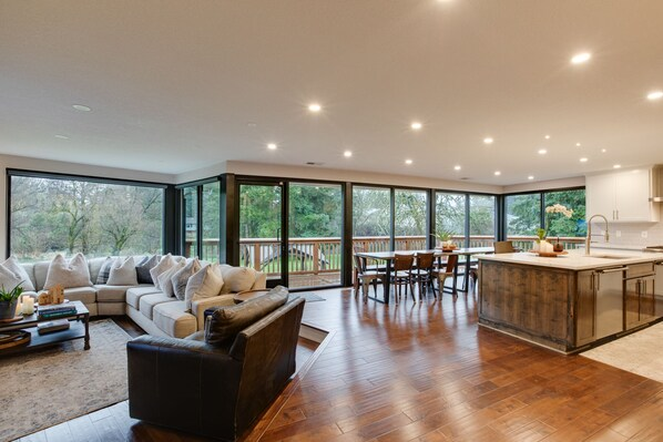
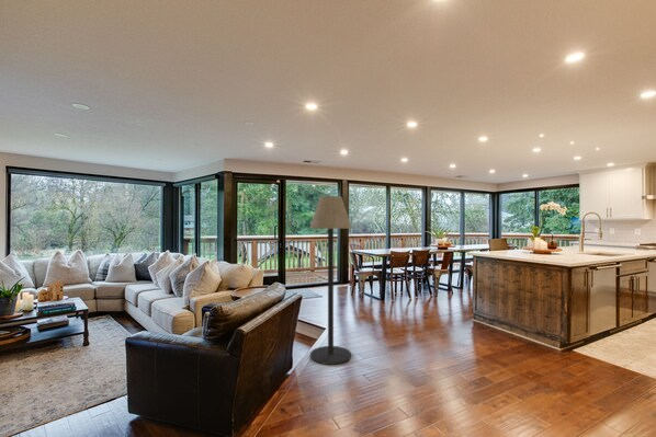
+ floor lamp (330, 276)
